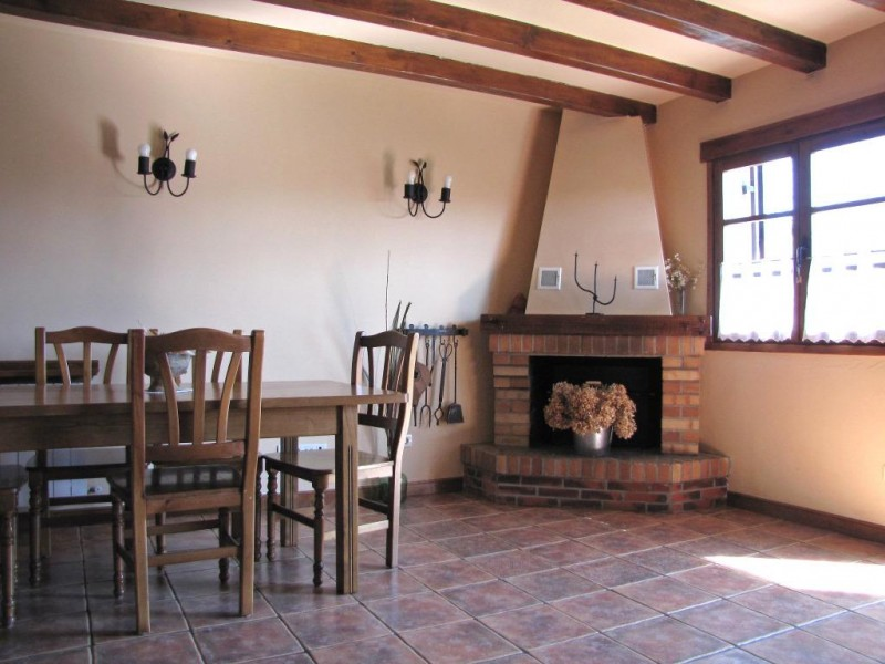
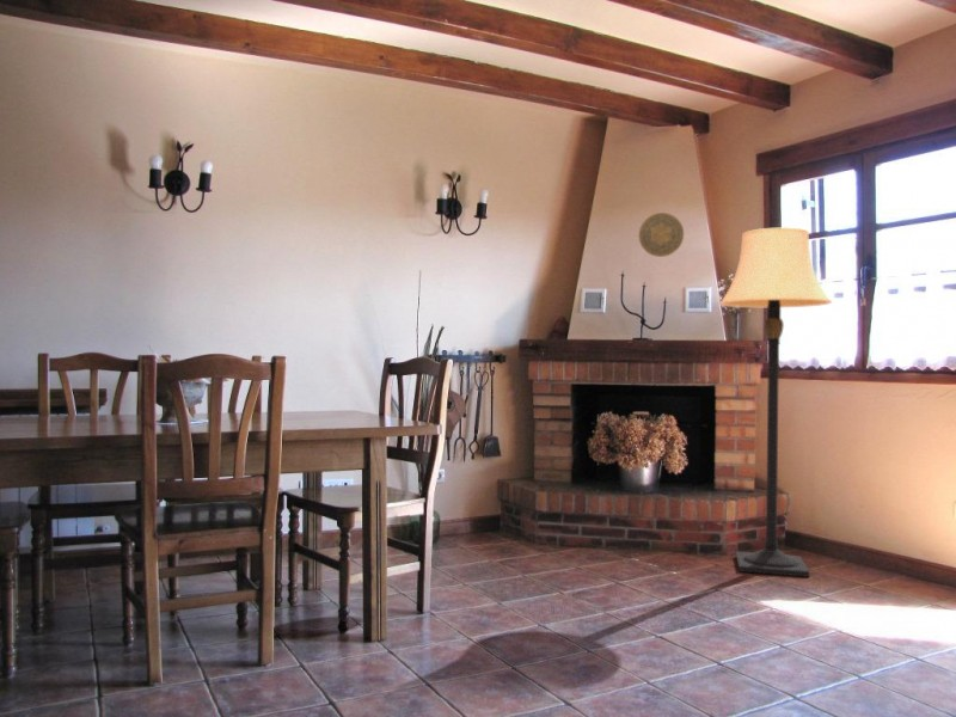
+ lamp (772, 399)
+ decorative plate (661, 234)
